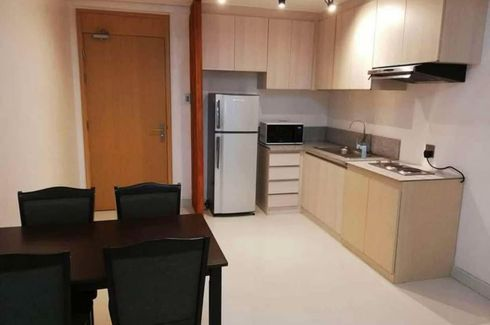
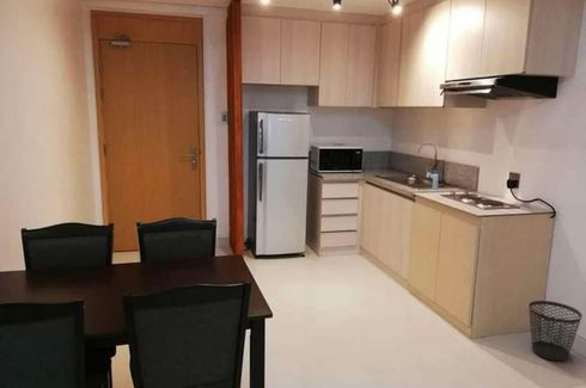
+ wastebasket (551, 331)
